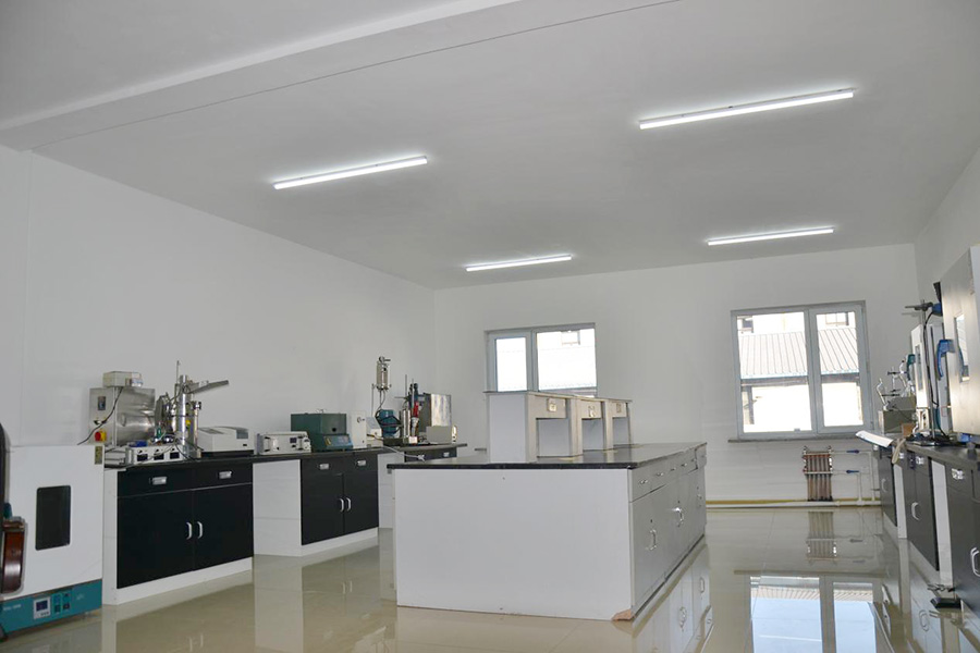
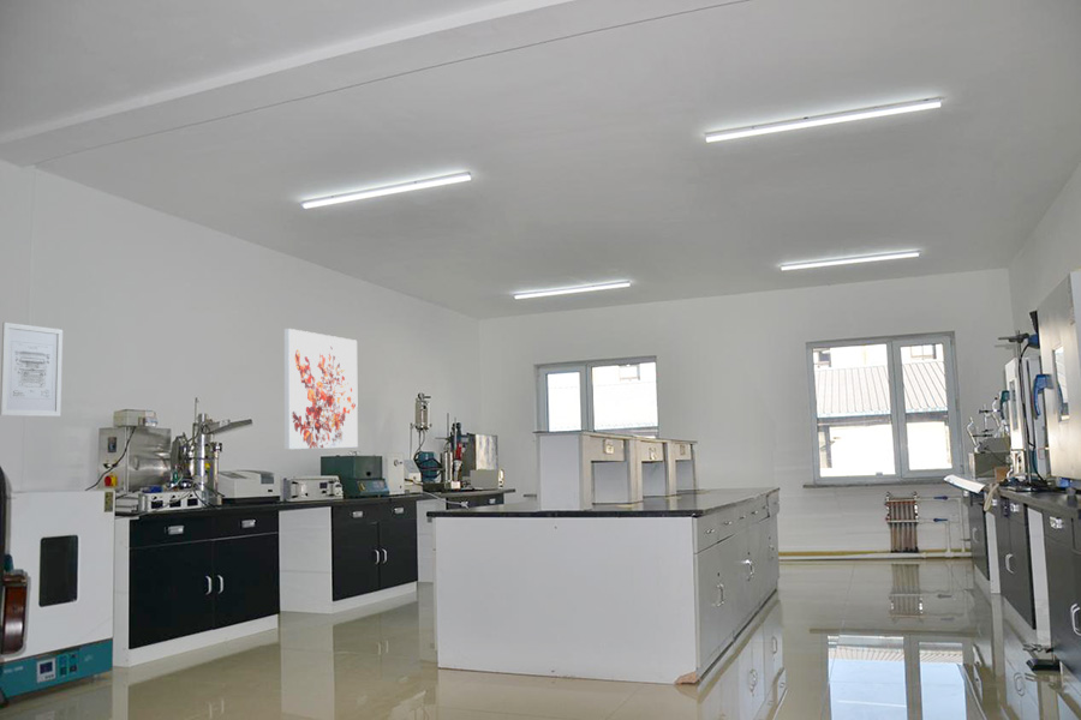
+ wall art (32, 370)
+ wall art (322, 391)
